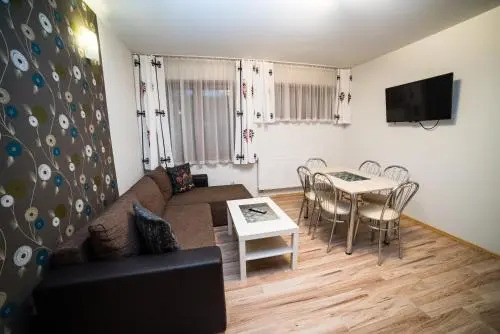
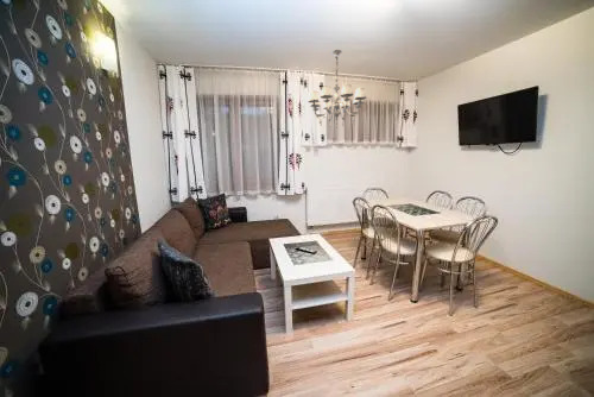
+ chandelier (336, 90)
